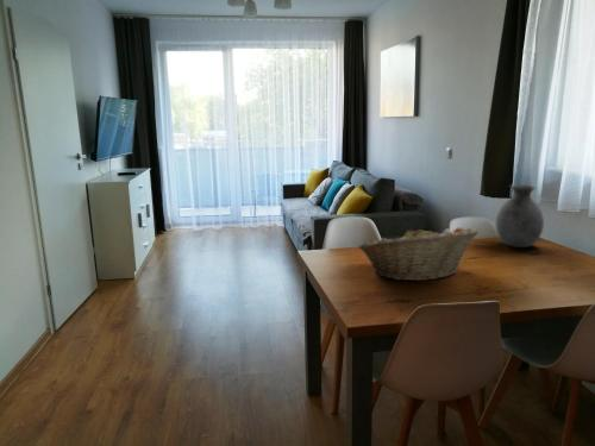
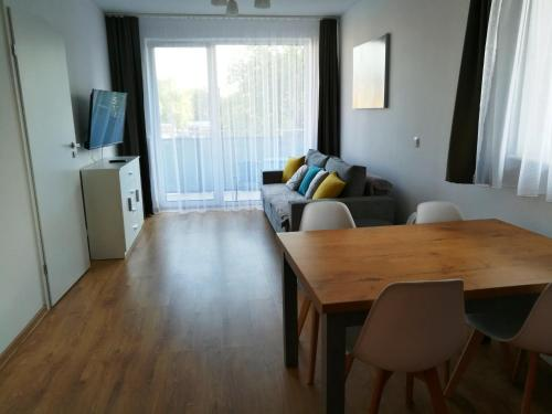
- fruit basket (418, 247)
- vase (519, 216)
